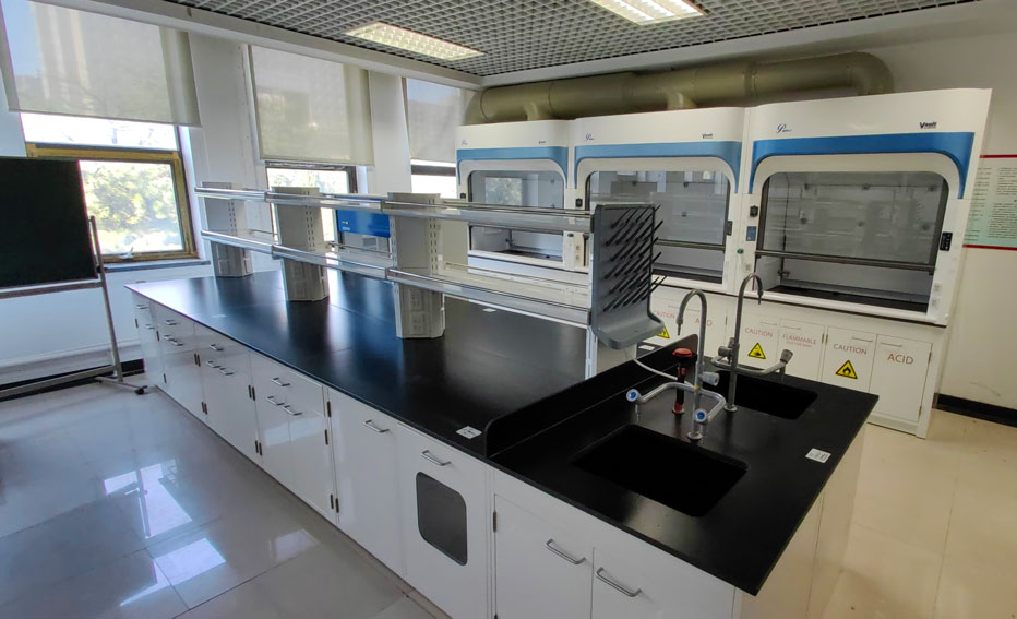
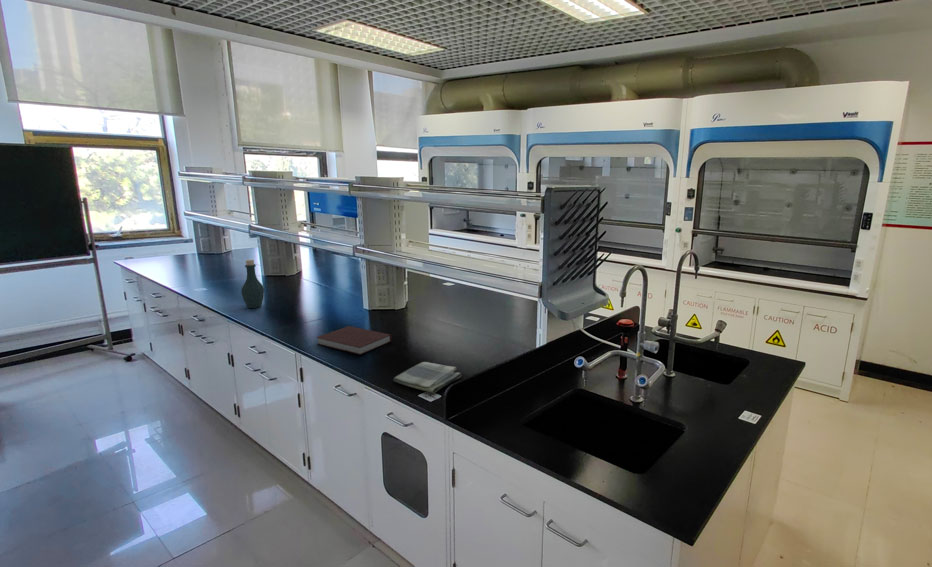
+ bottle (252, 283)
+ dish towel (428, 375)
+ notebook (354, 339)
